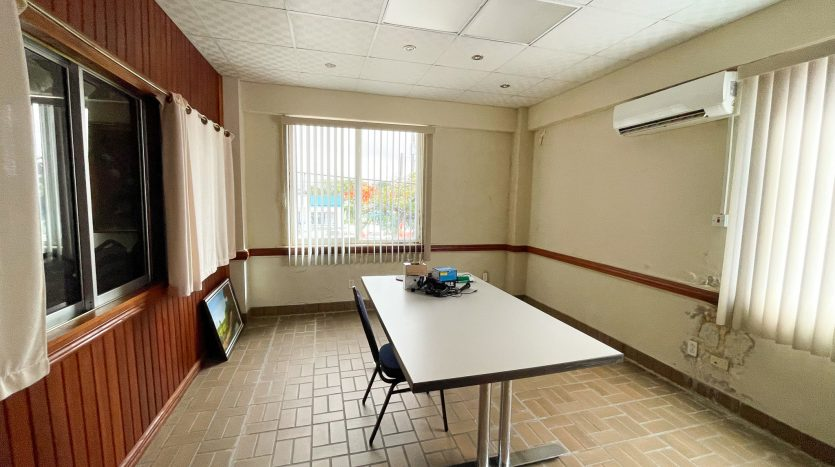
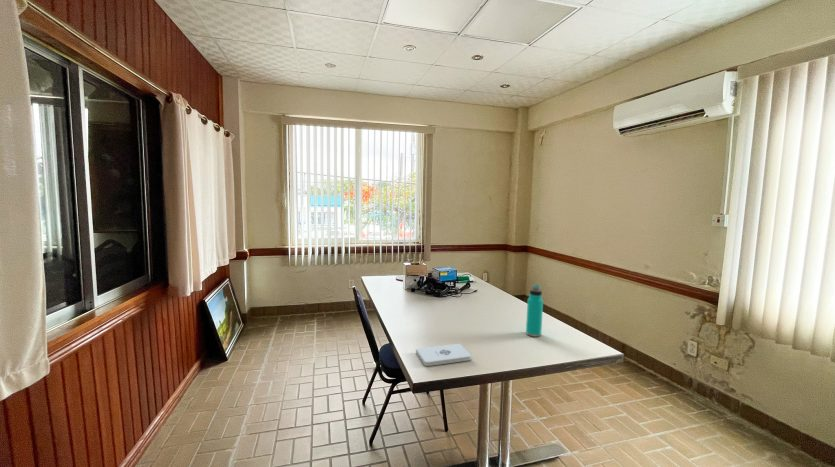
+ water bottle (534, 310)
+ notepad (443, 354)
